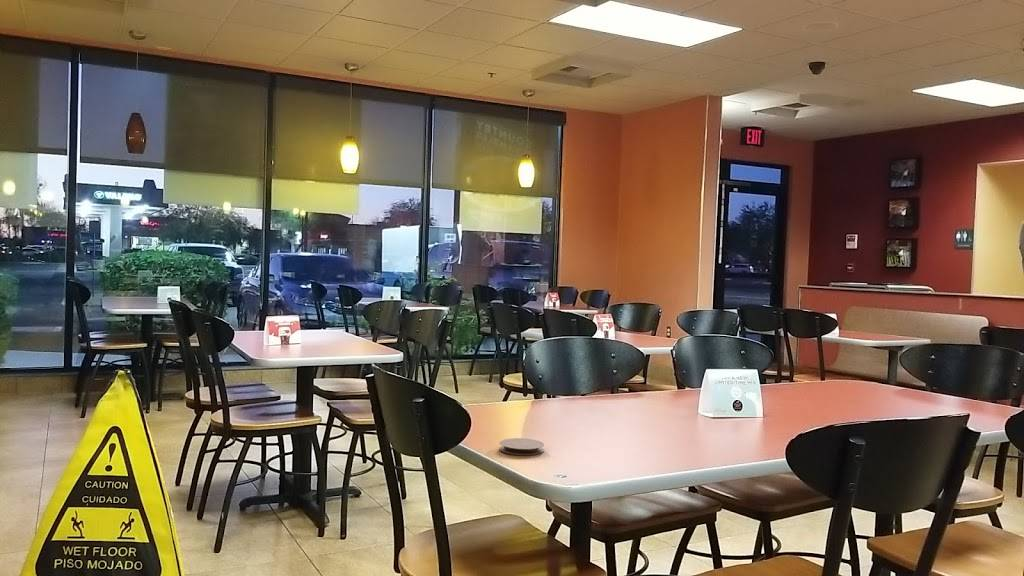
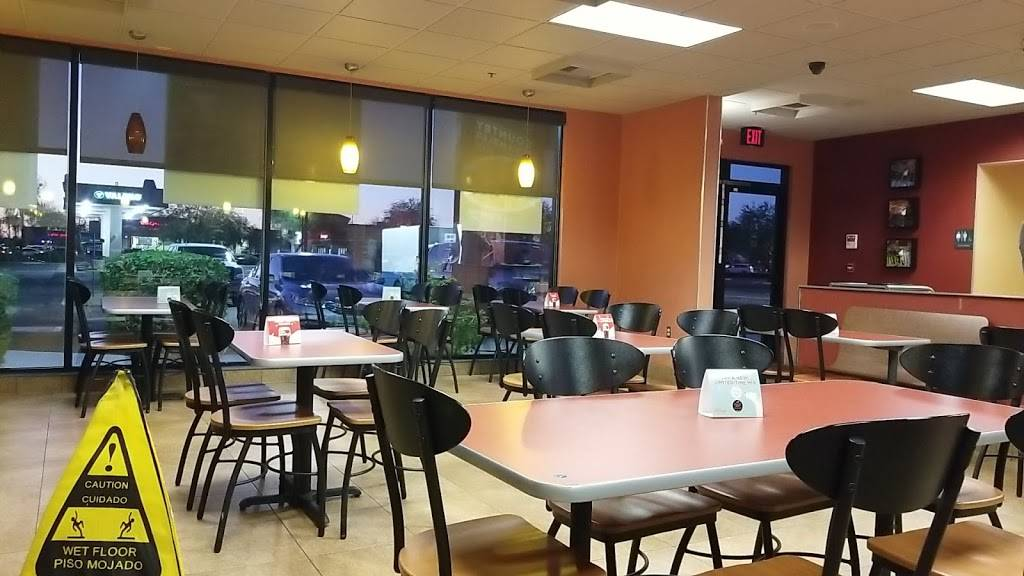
- coaster (521, 446)
